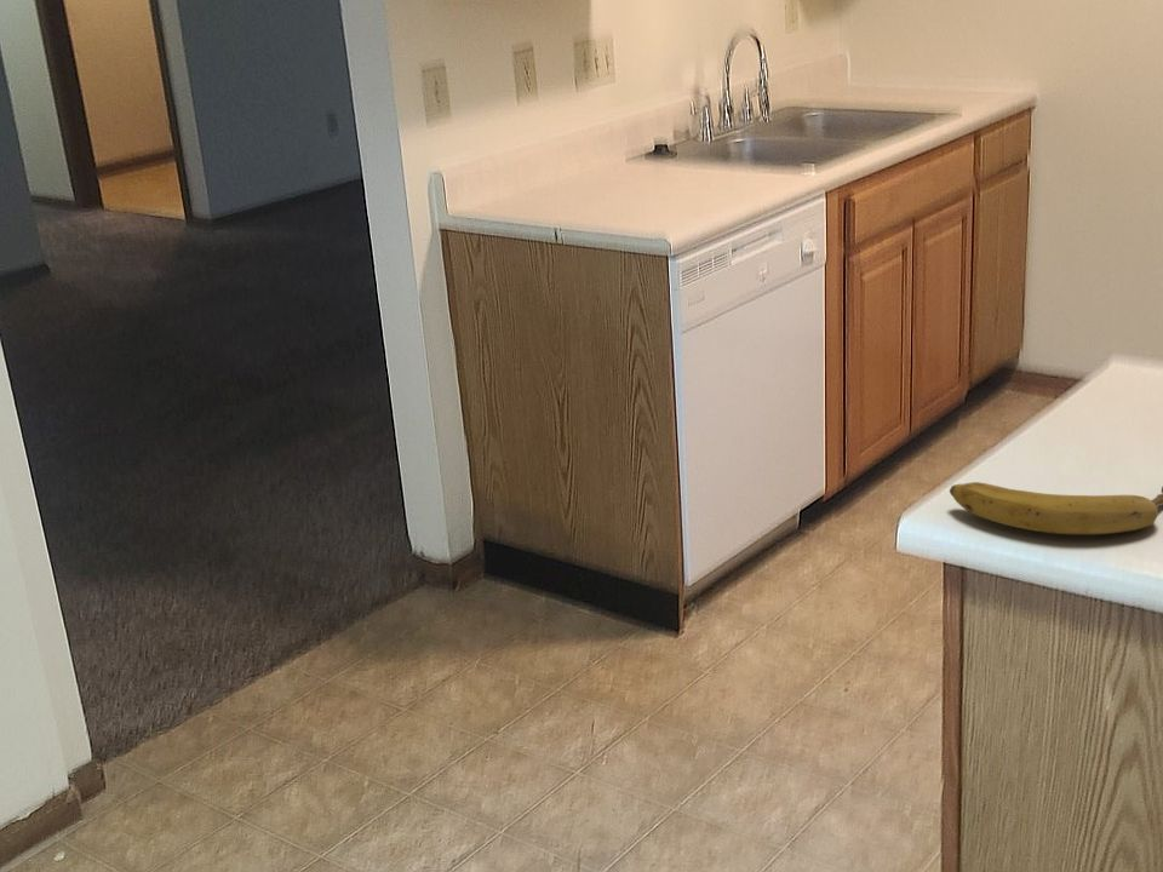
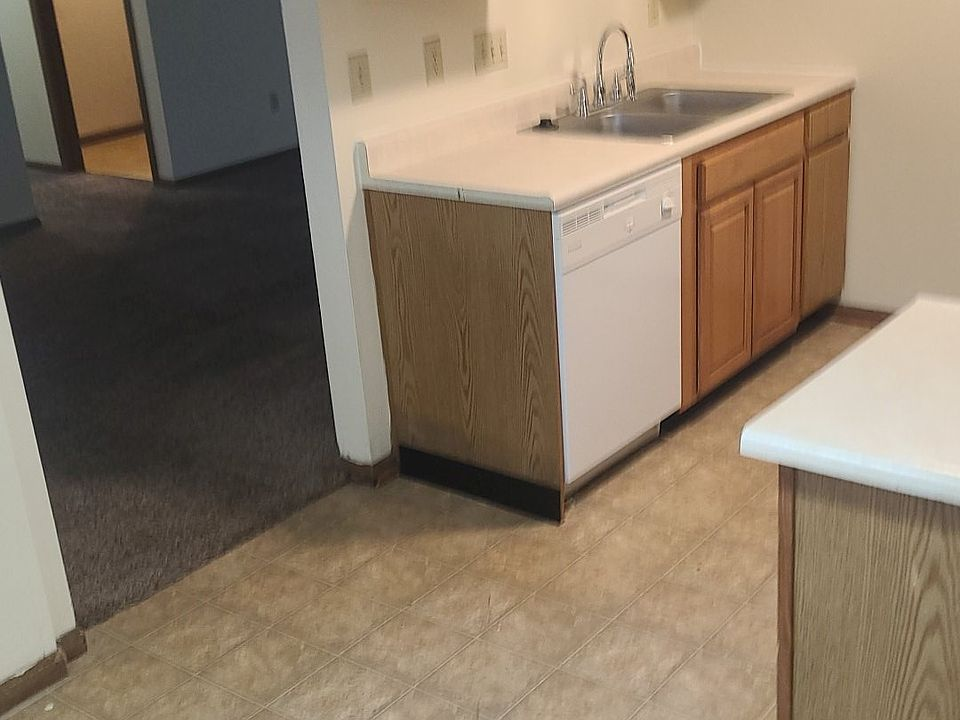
- fruit (1062, 495)
